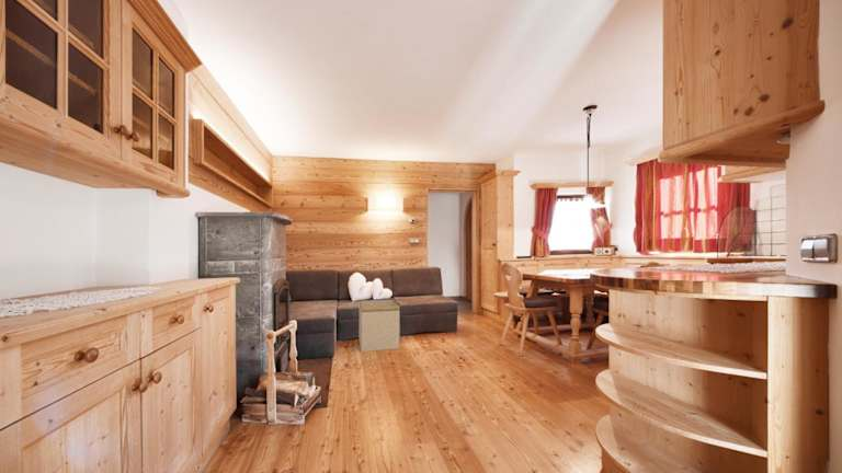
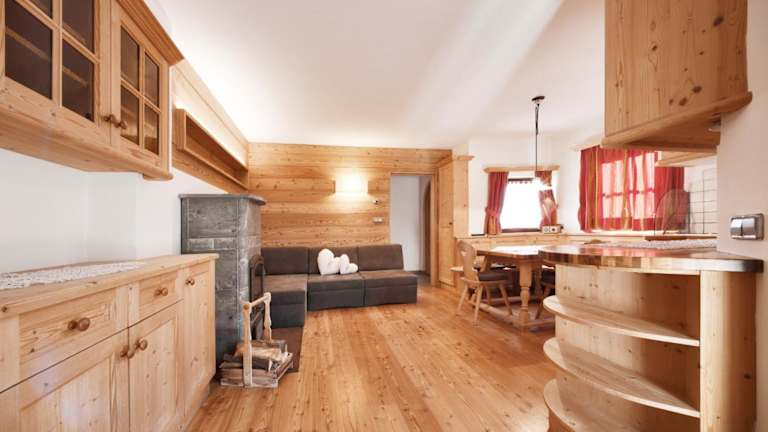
- storage bin (378, 323)
